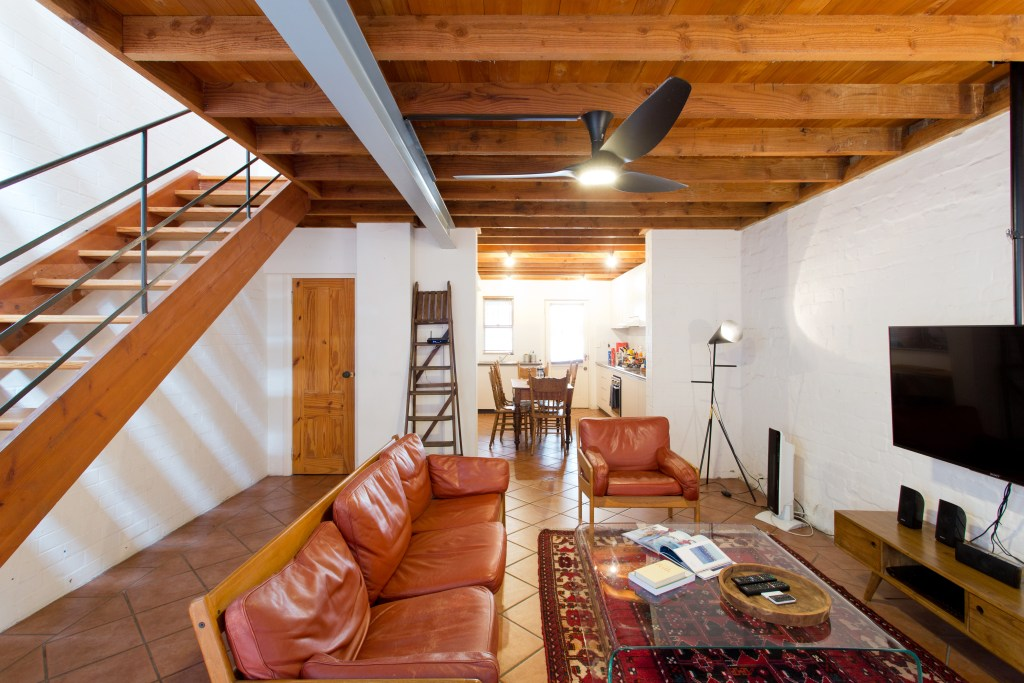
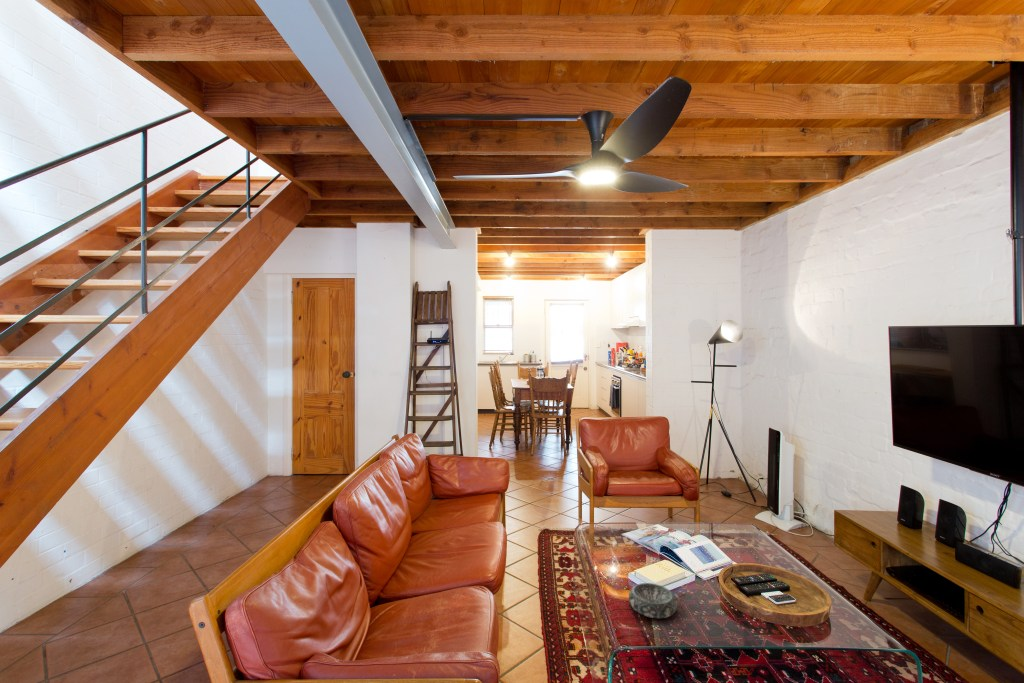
+ decorative bowl (652, 600)
